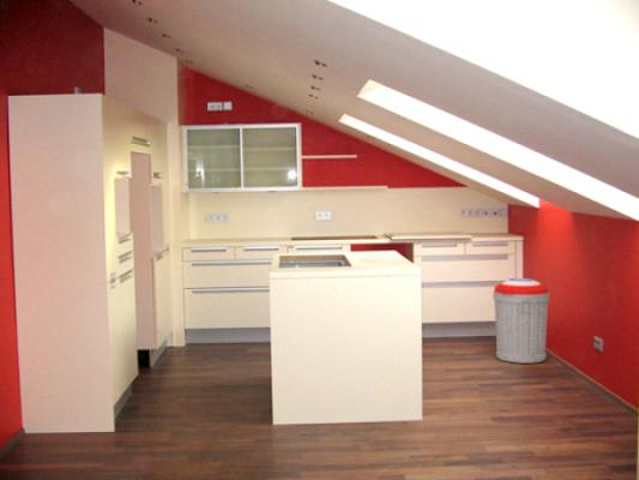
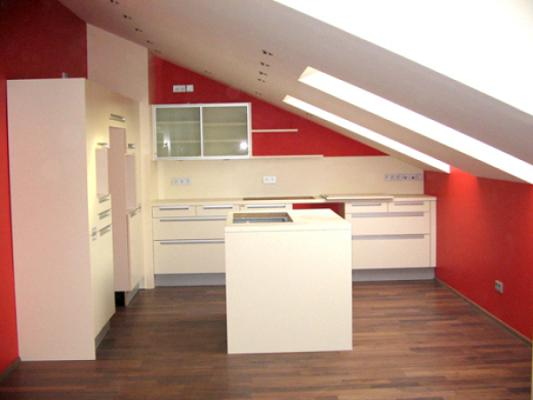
- trash can (520, 318)
